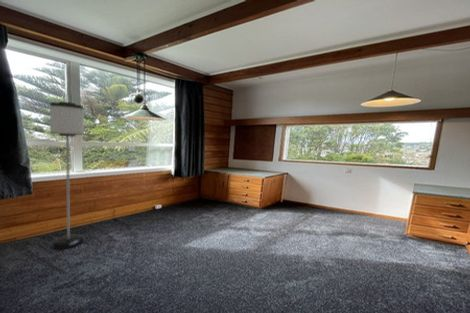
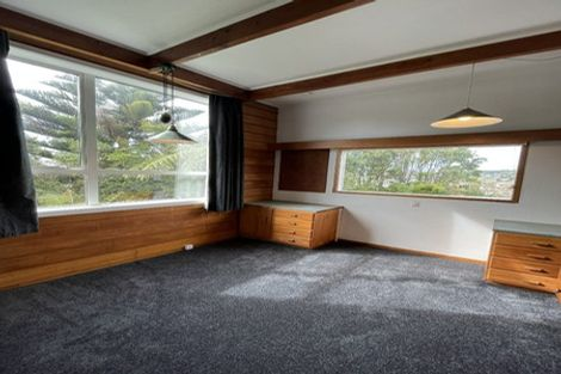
- floor lamp (68, 174)
